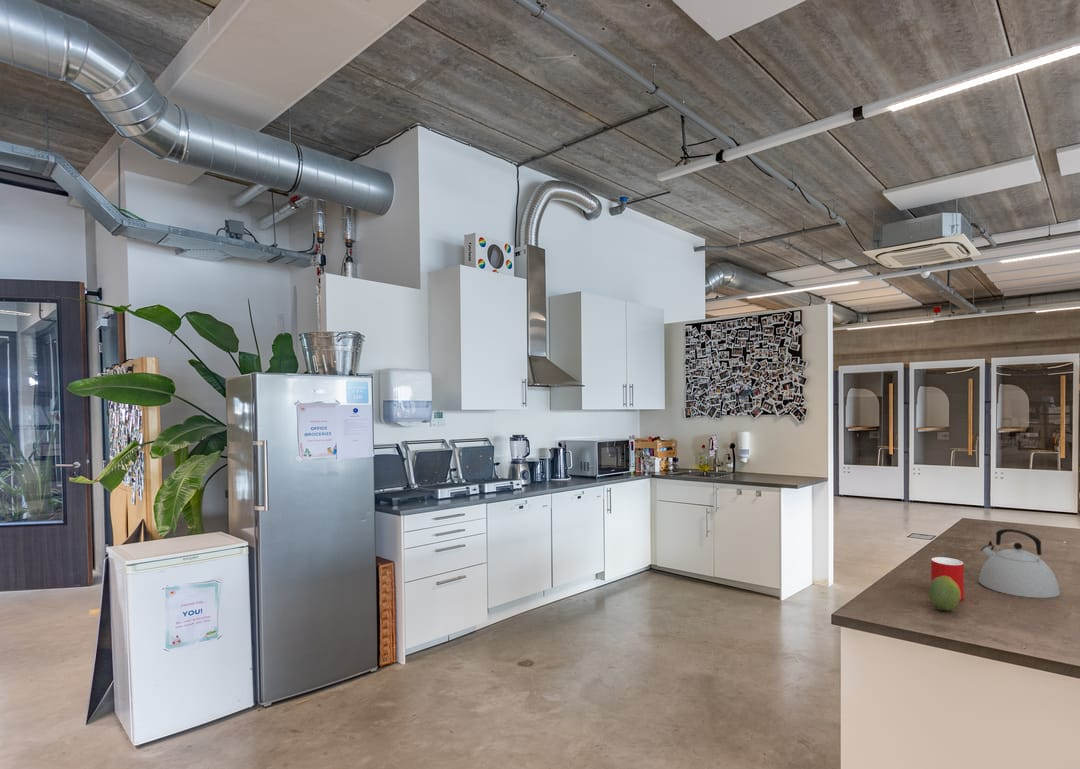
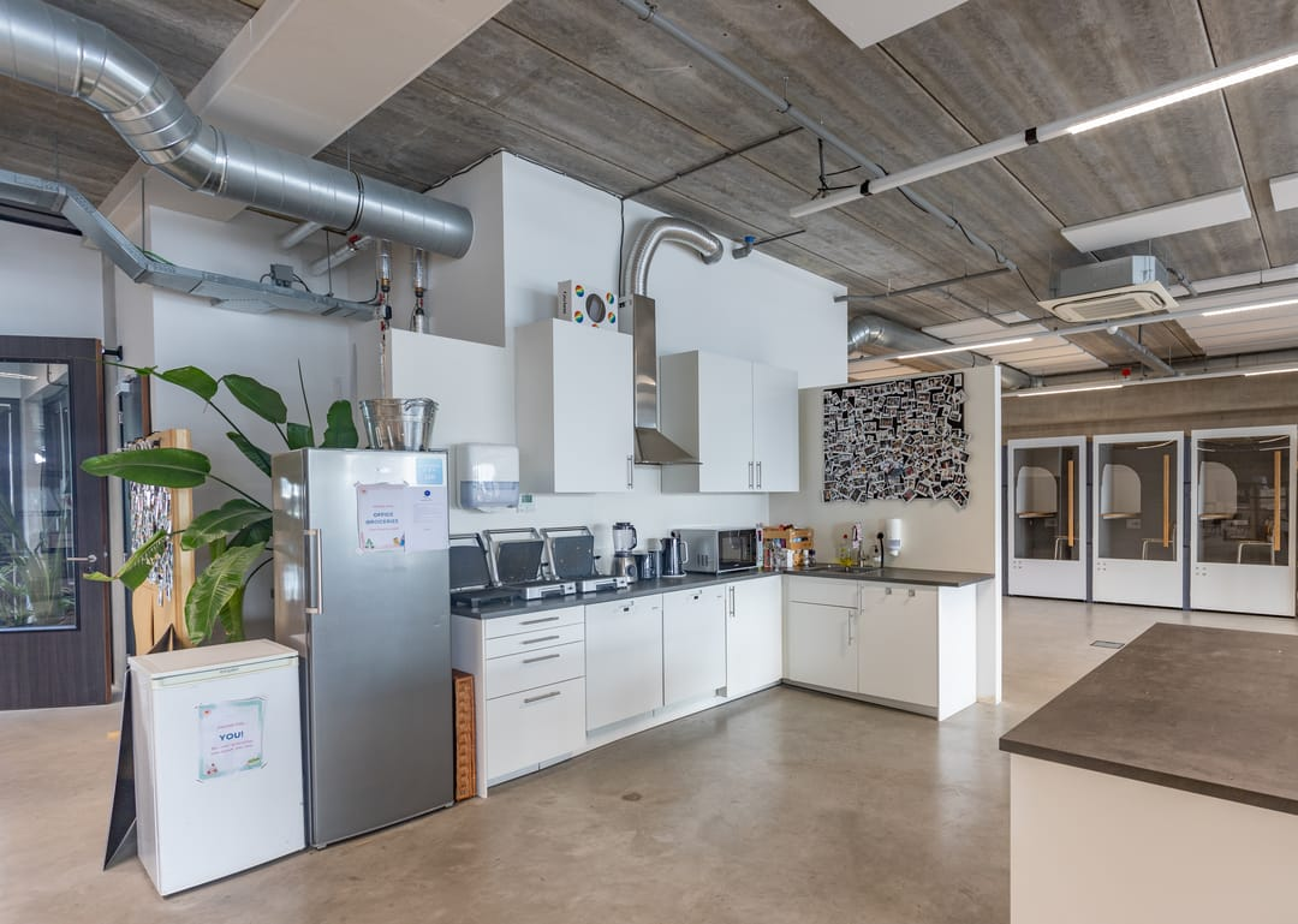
- cup (944, 575)
- kettle (1016, 558)
- fruit (944, 593)
